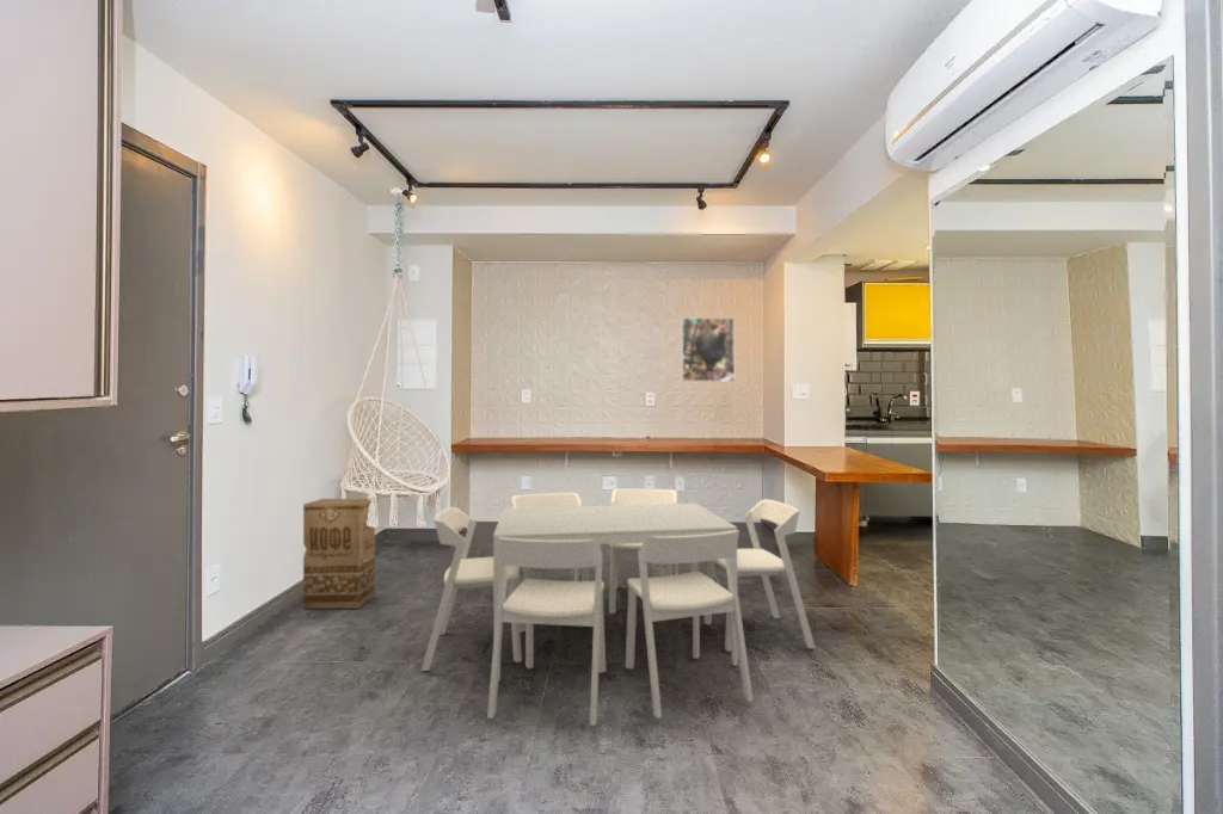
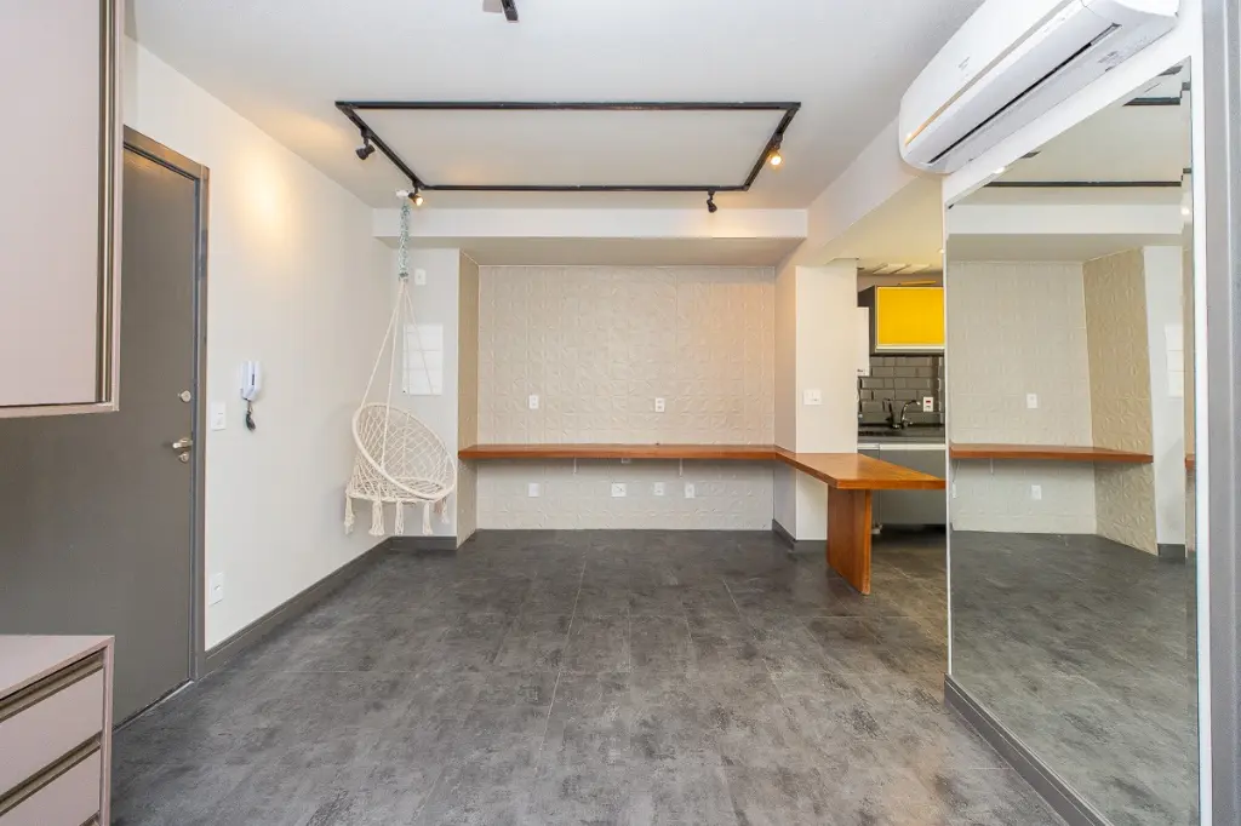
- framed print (707, 350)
- cardboard box (339, 550)
- dining set (616, 573)
